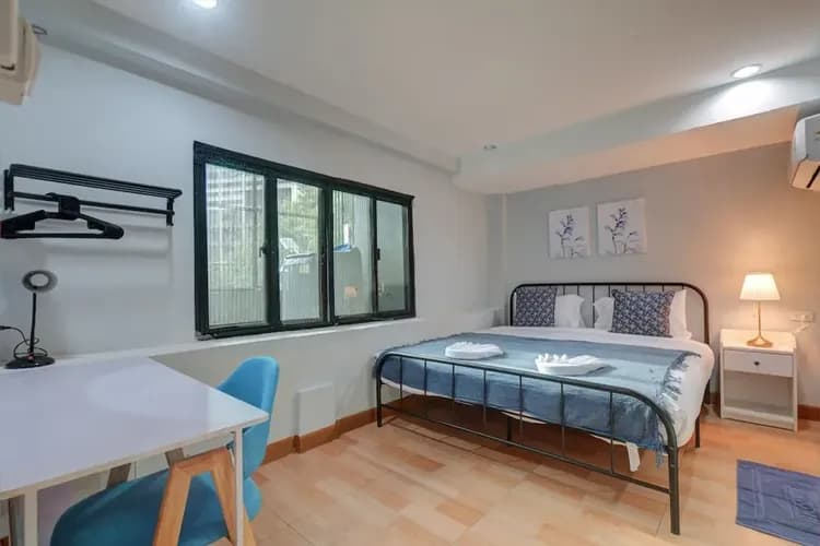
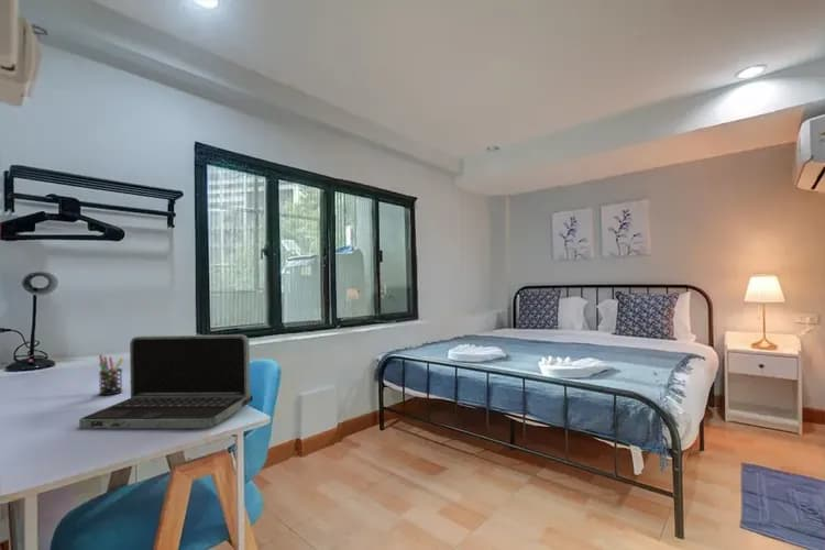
+ laptop (170, 375)
+ pen holder (108, 373)
